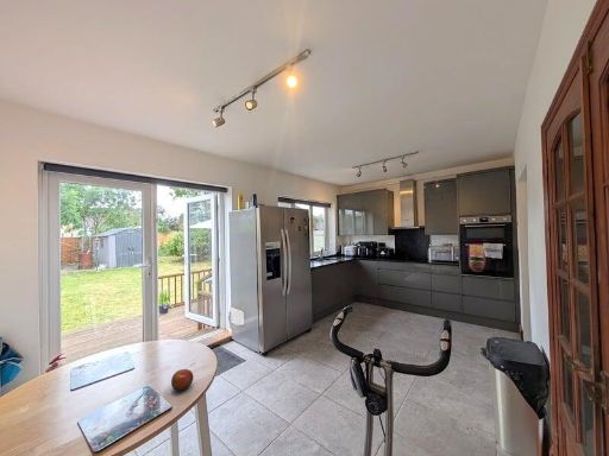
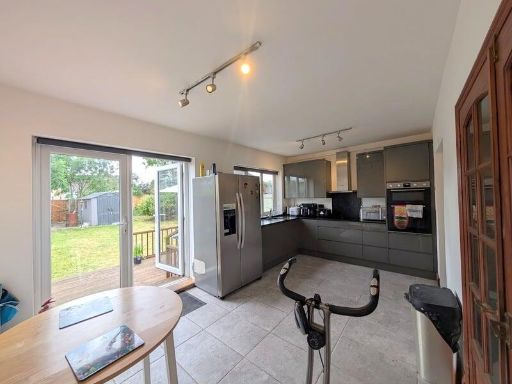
- apple (182, 378)
